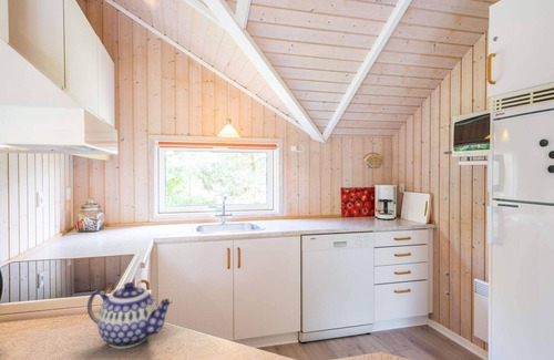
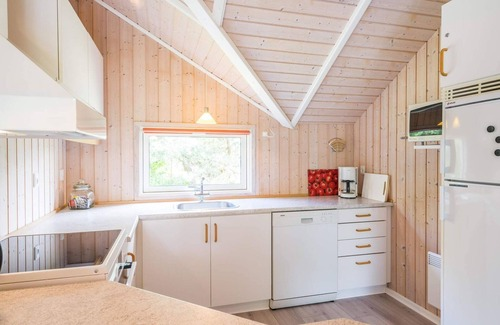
- teapot (129, 310)
